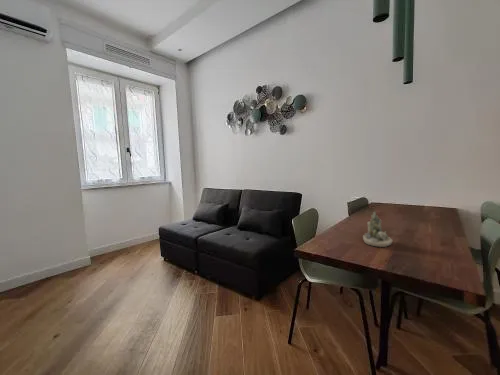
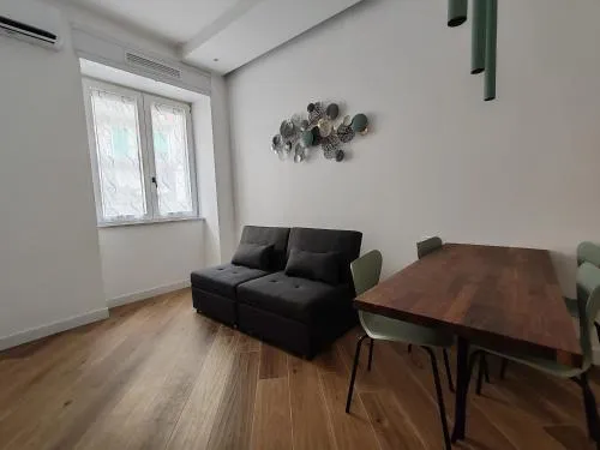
- succulent planter (377, 227)
